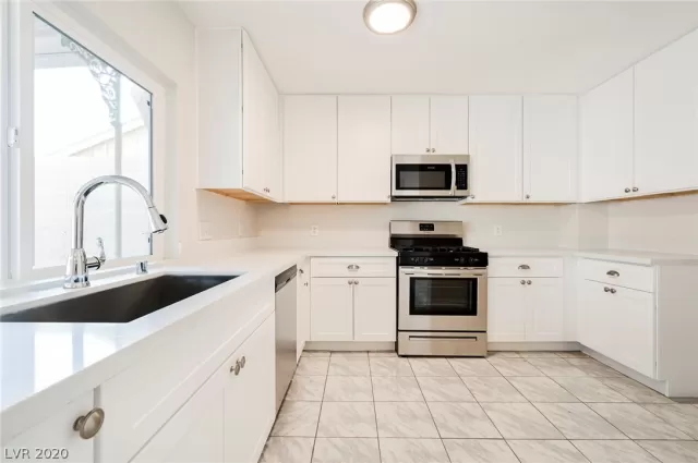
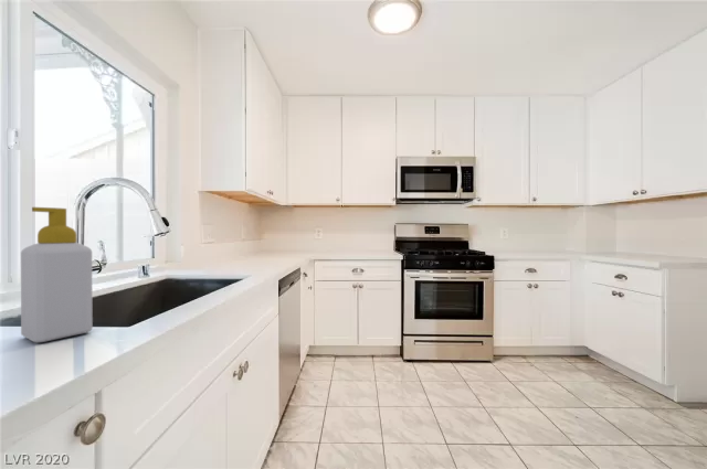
+ soap bottle (57, 271)
